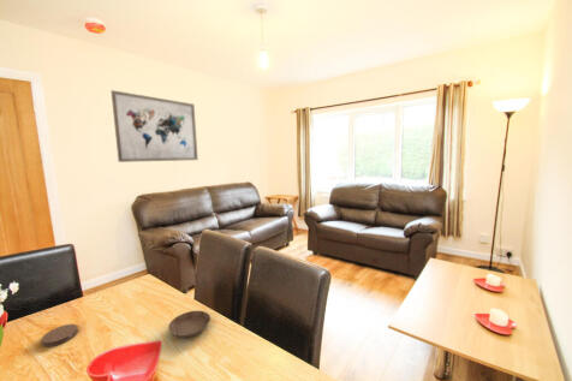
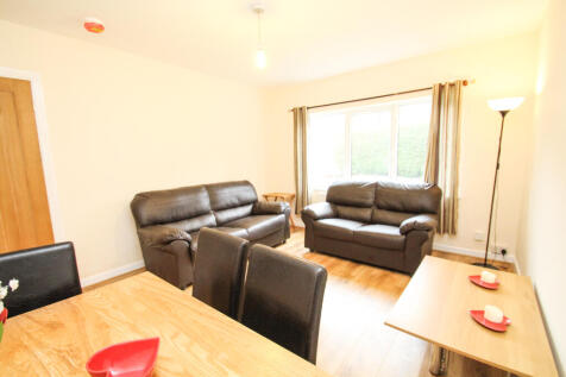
- saucer (190, 325)
- coaster (60, 334)
- wall art (160, 130)
